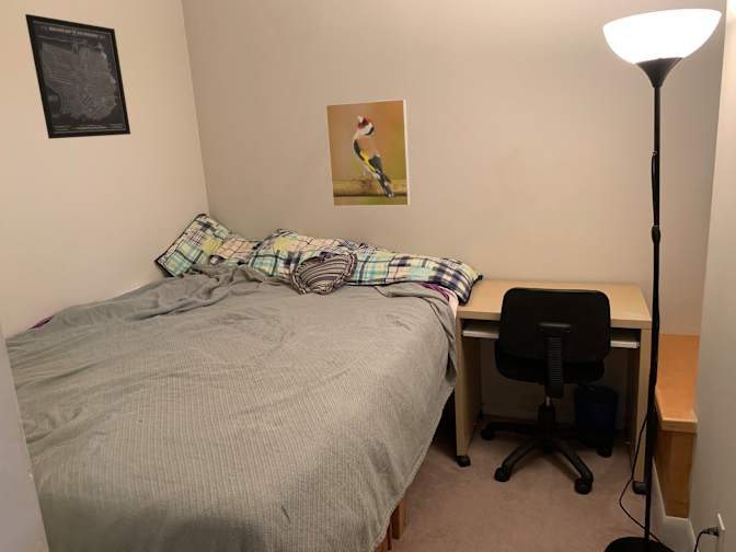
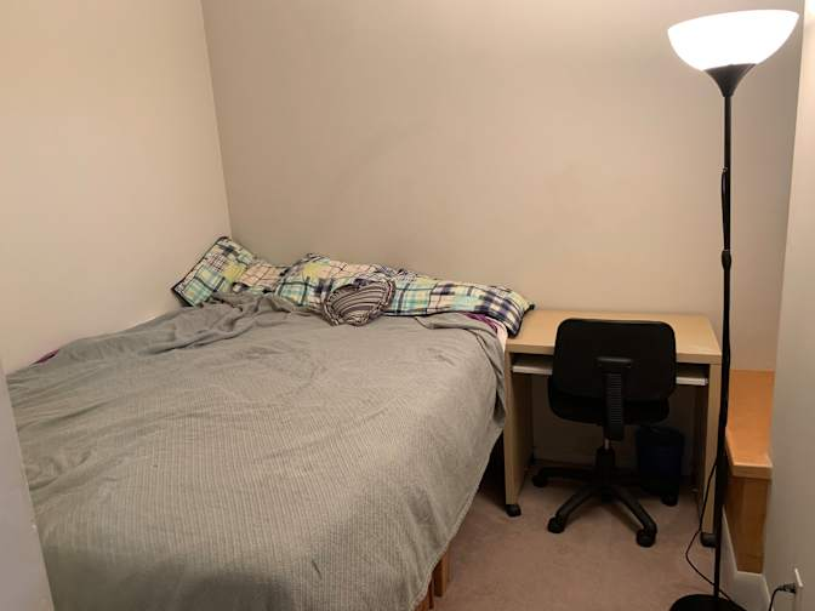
- wall art (83, 80)
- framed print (368, 154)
